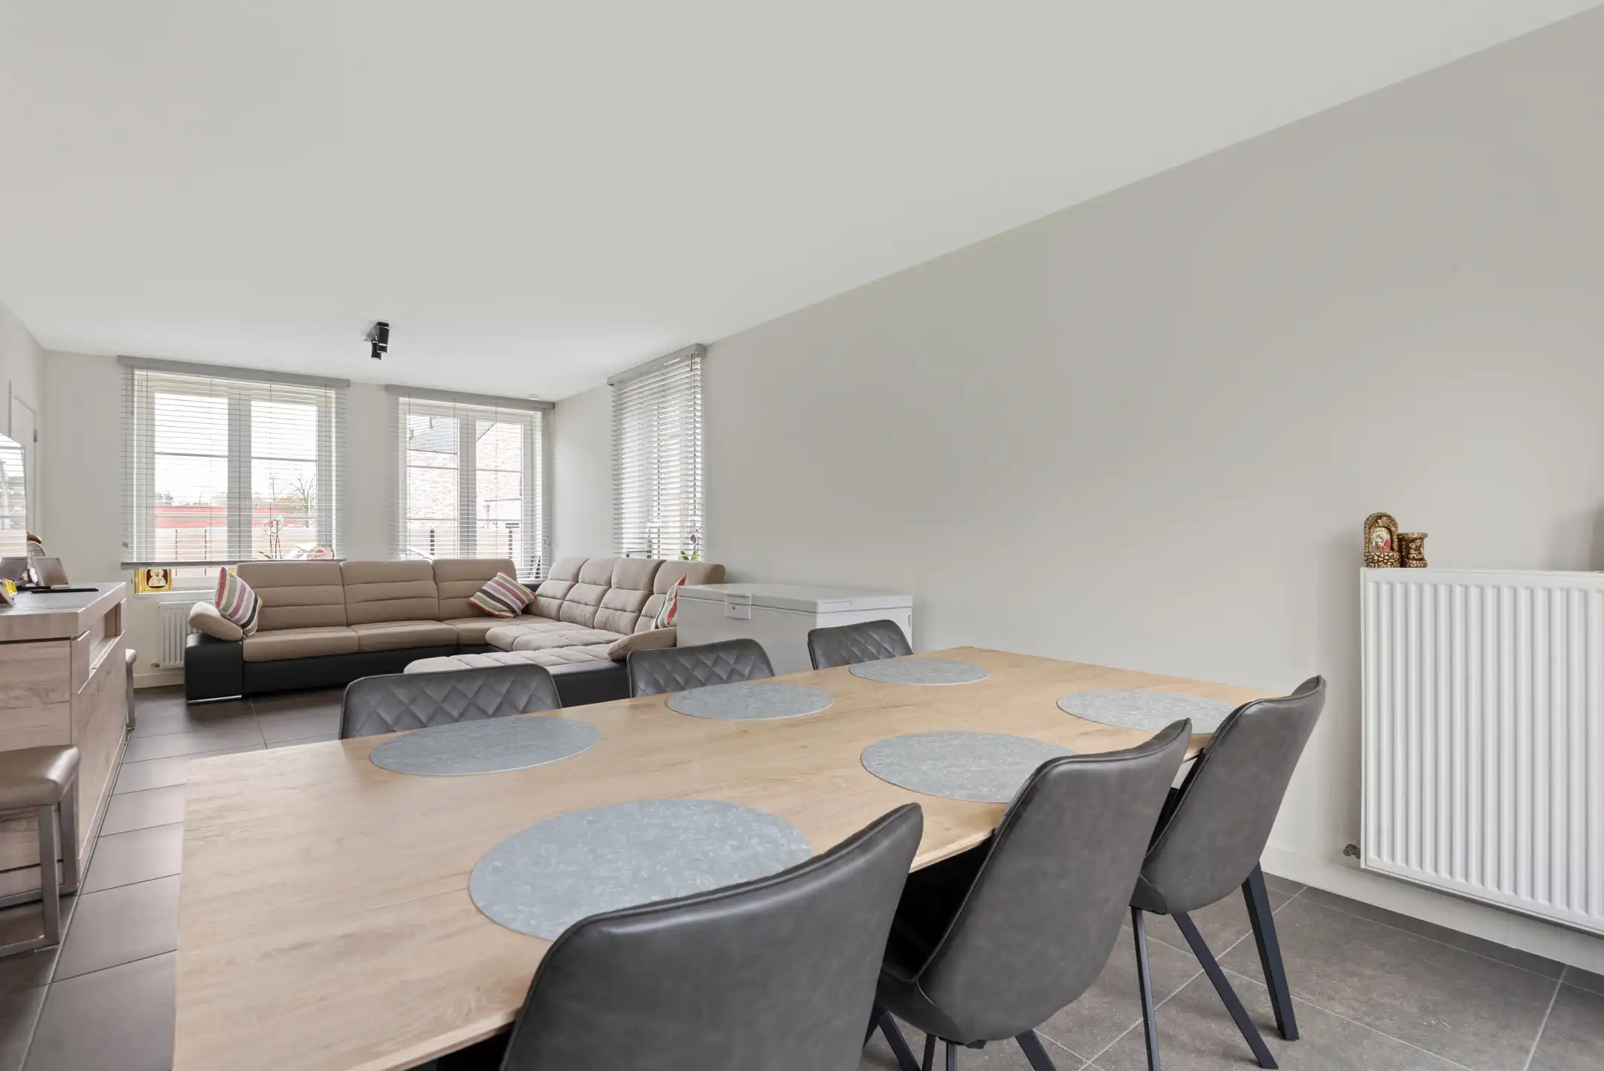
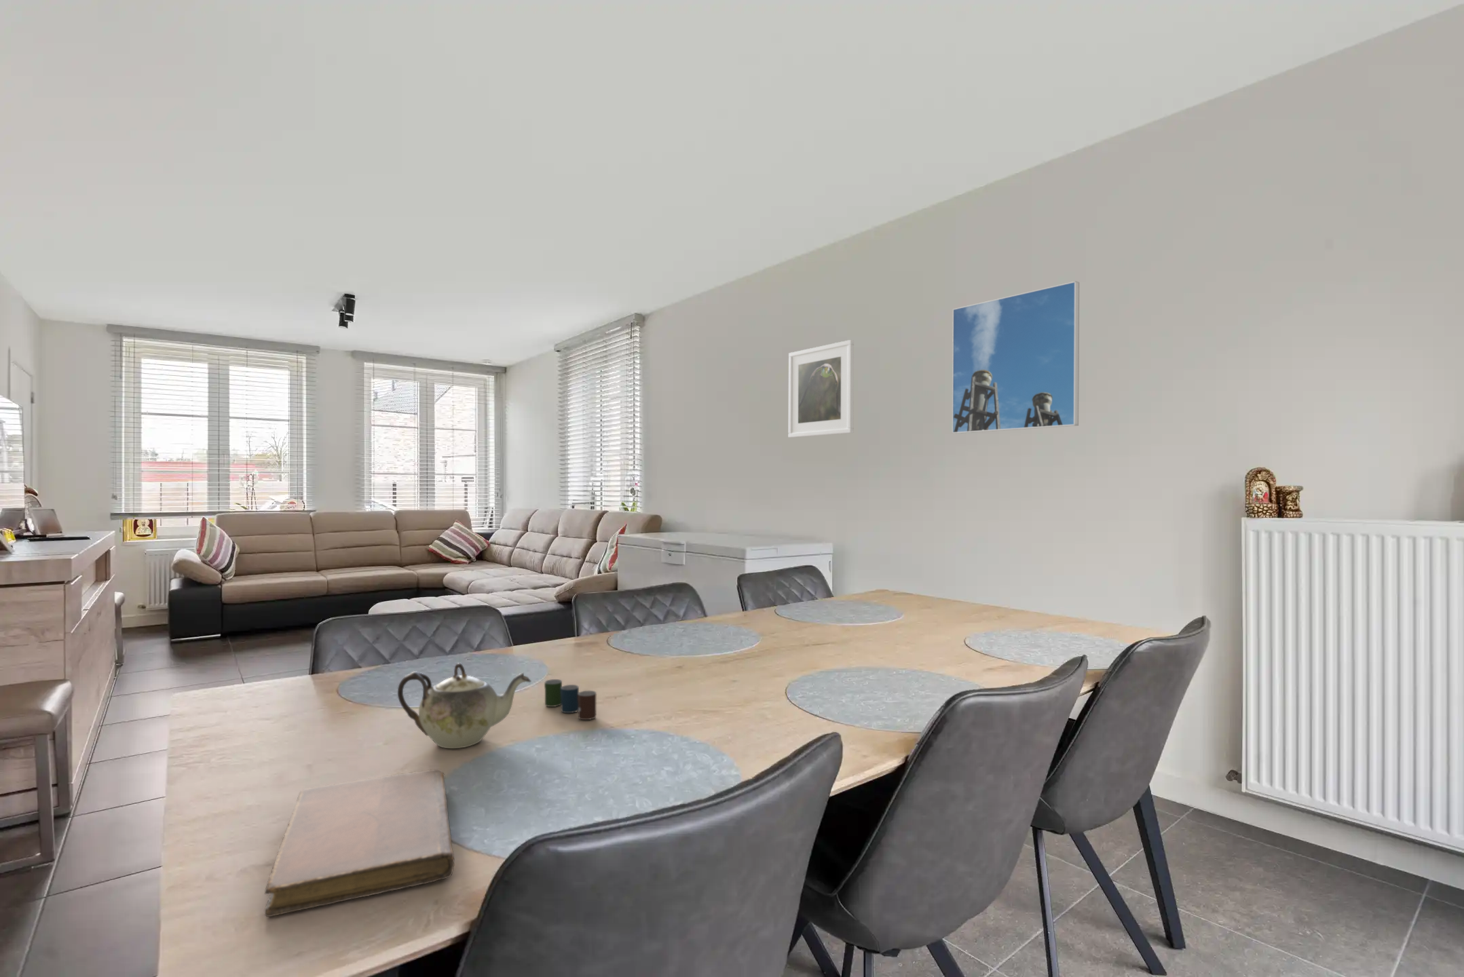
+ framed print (819, 390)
+ cup (567, 690)
+ notebook (370, 829)
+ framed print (1010, 363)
+ teapot (466, 701)
